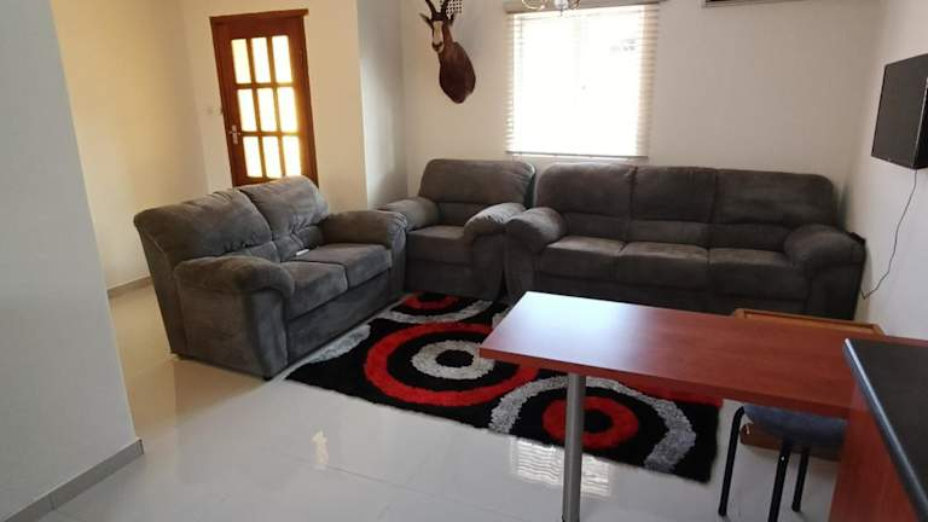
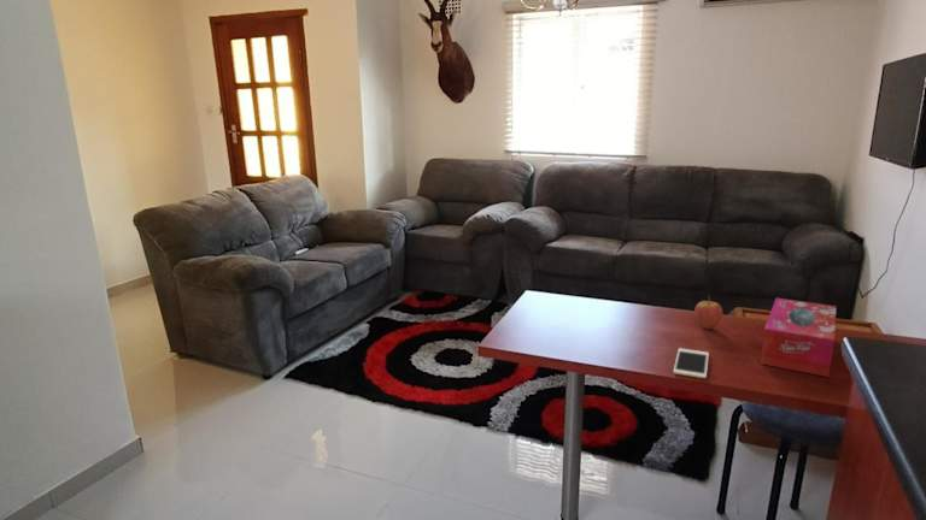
+ fruit (708, 312)
+ tissue box (799, 333)
+ cell phone (691, 362)
